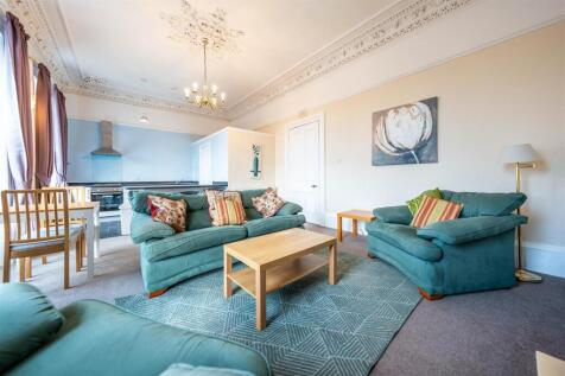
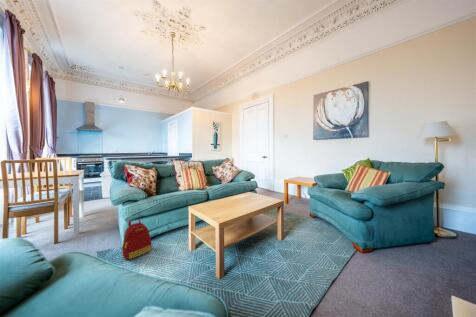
+ backpack (136, 236)
